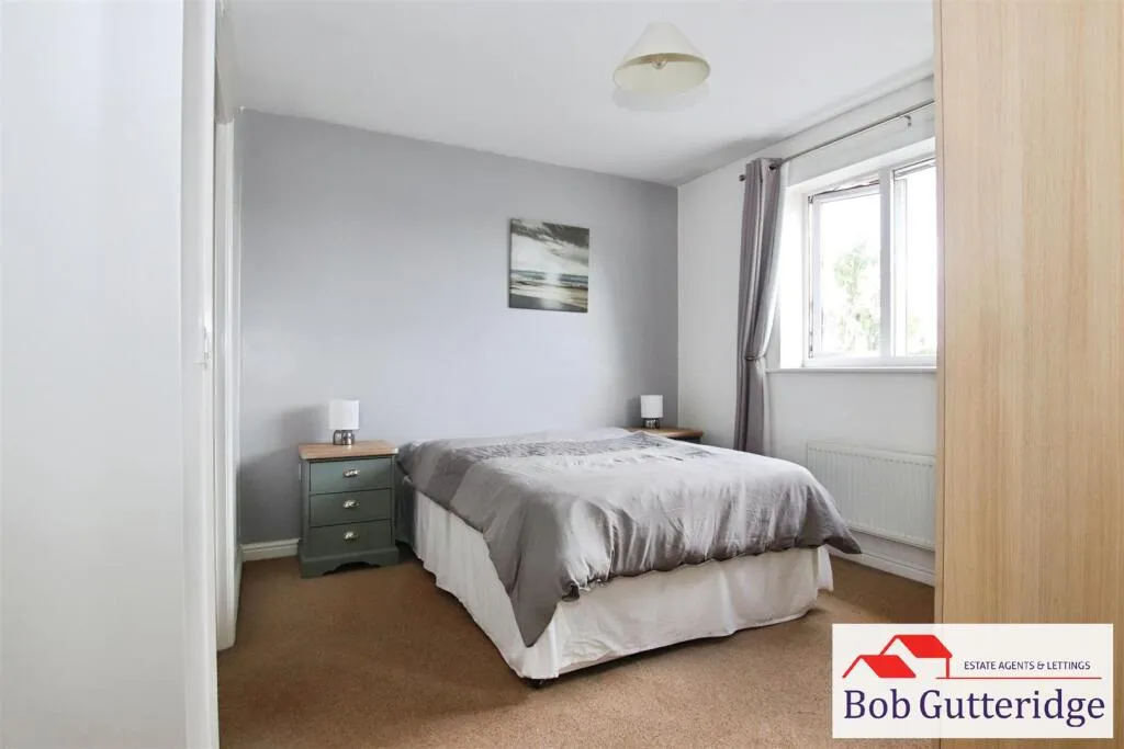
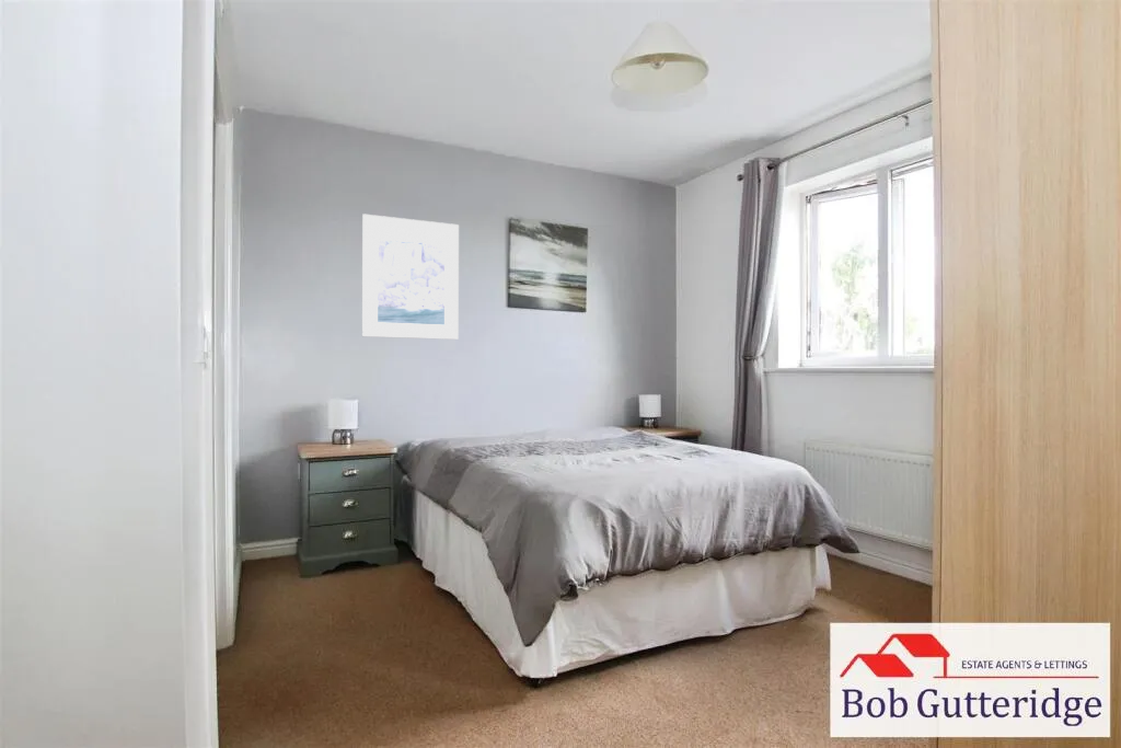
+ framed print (412, 278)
